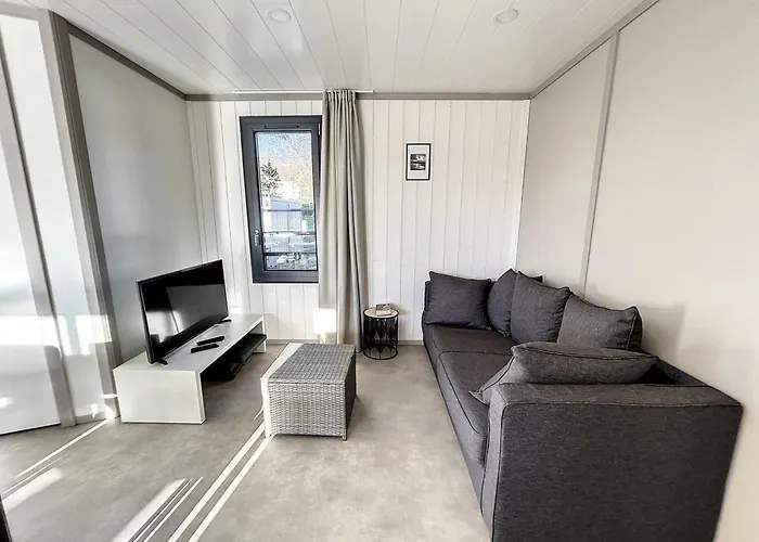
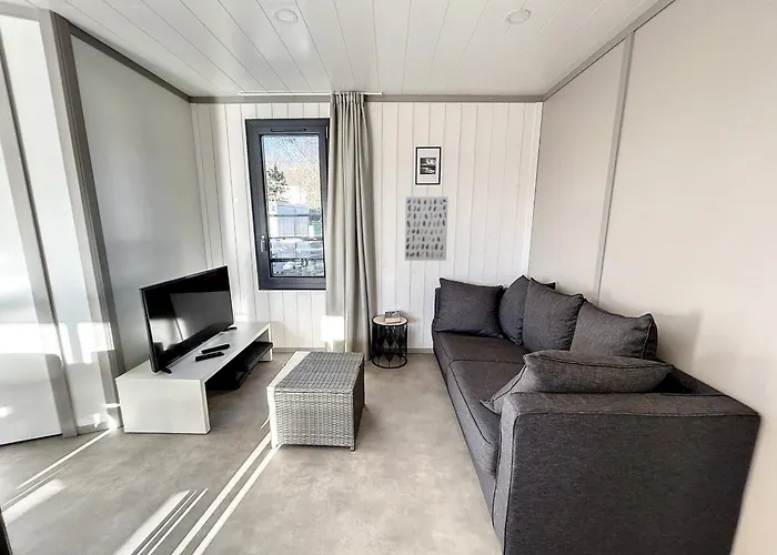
+ wall art (425, 229)
